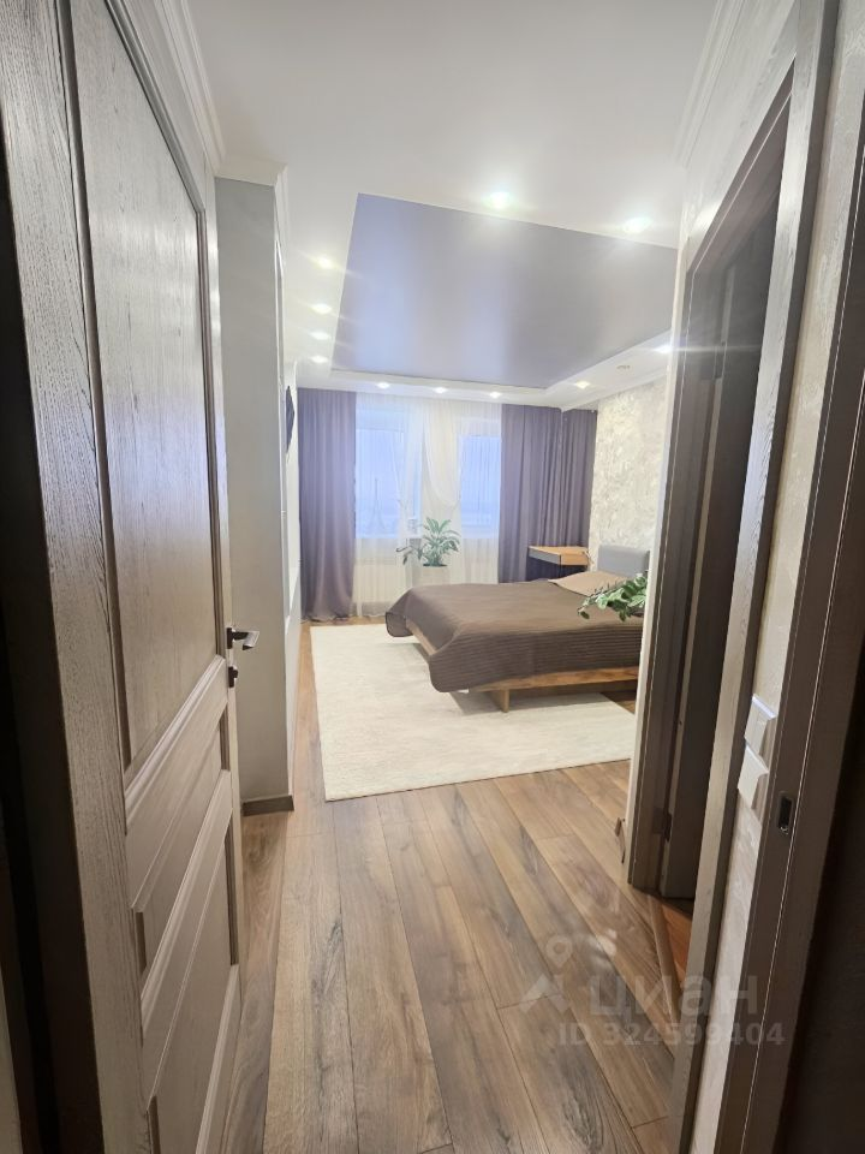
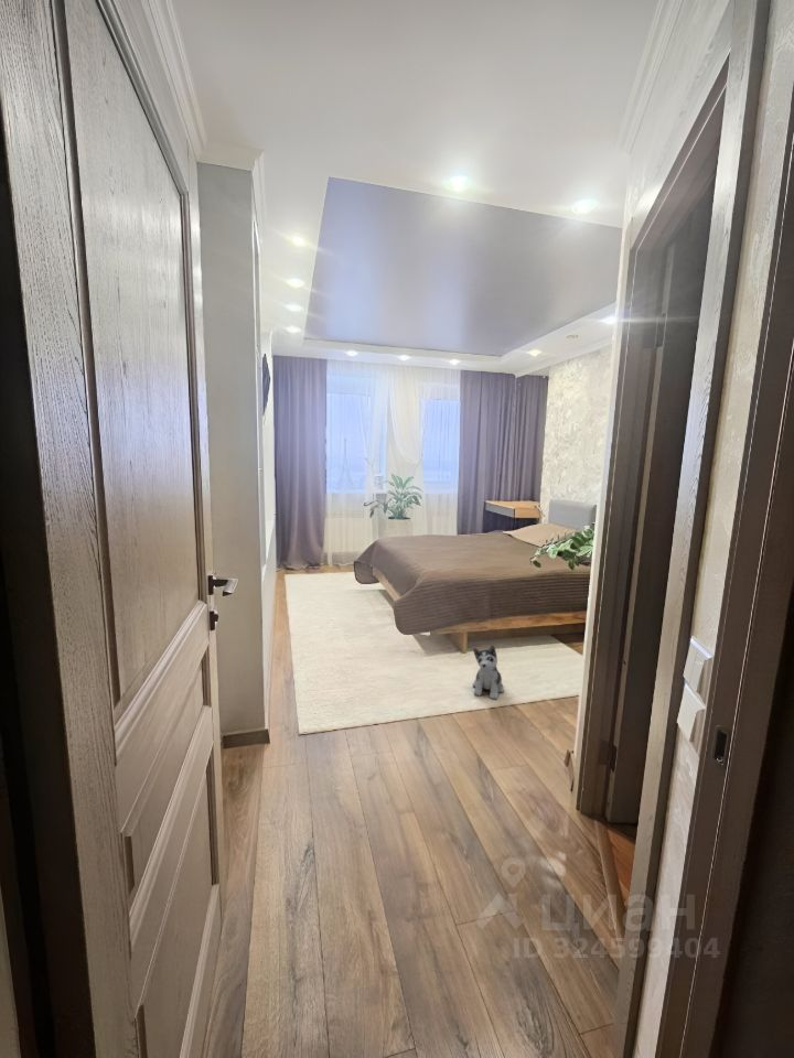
+ plush toy (489, 665)
